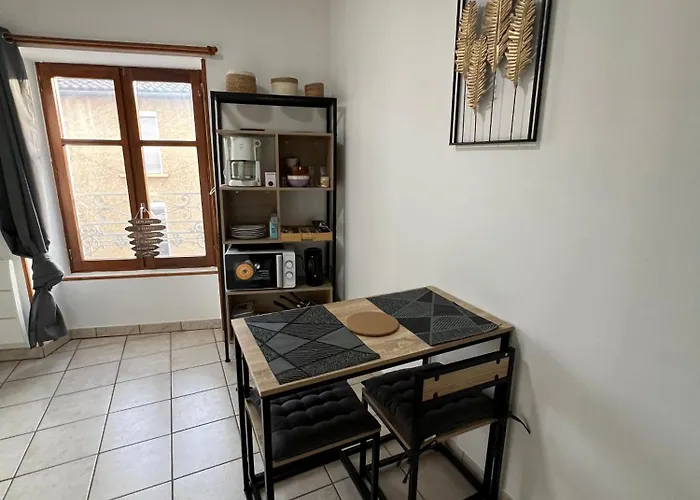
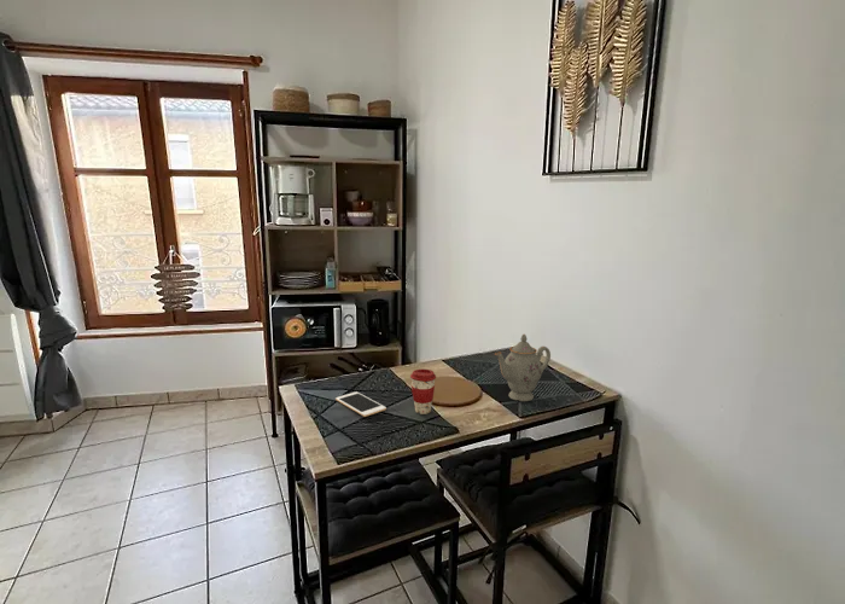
+ cell phone (360, 403)
+ chinaware (521, 365)
+ coffee cup (422, 391)
